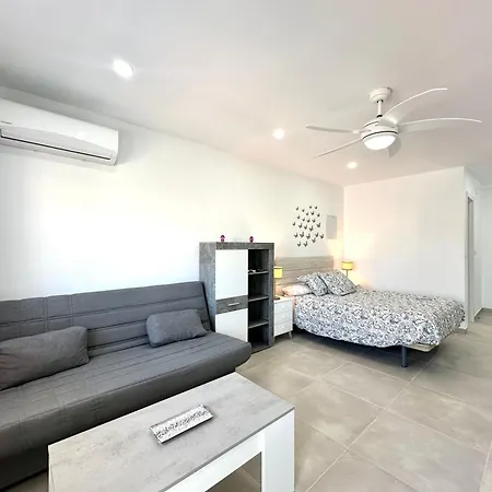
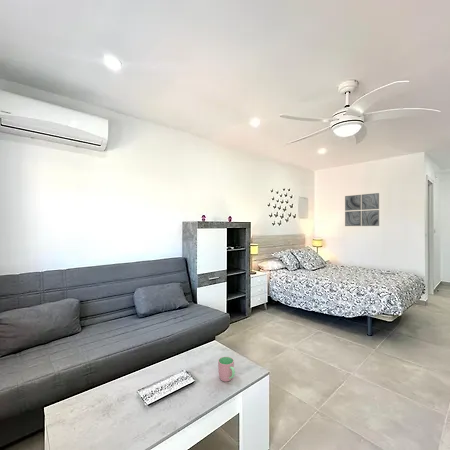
+ cup (227, 370)
+ wall art (360, 209)
